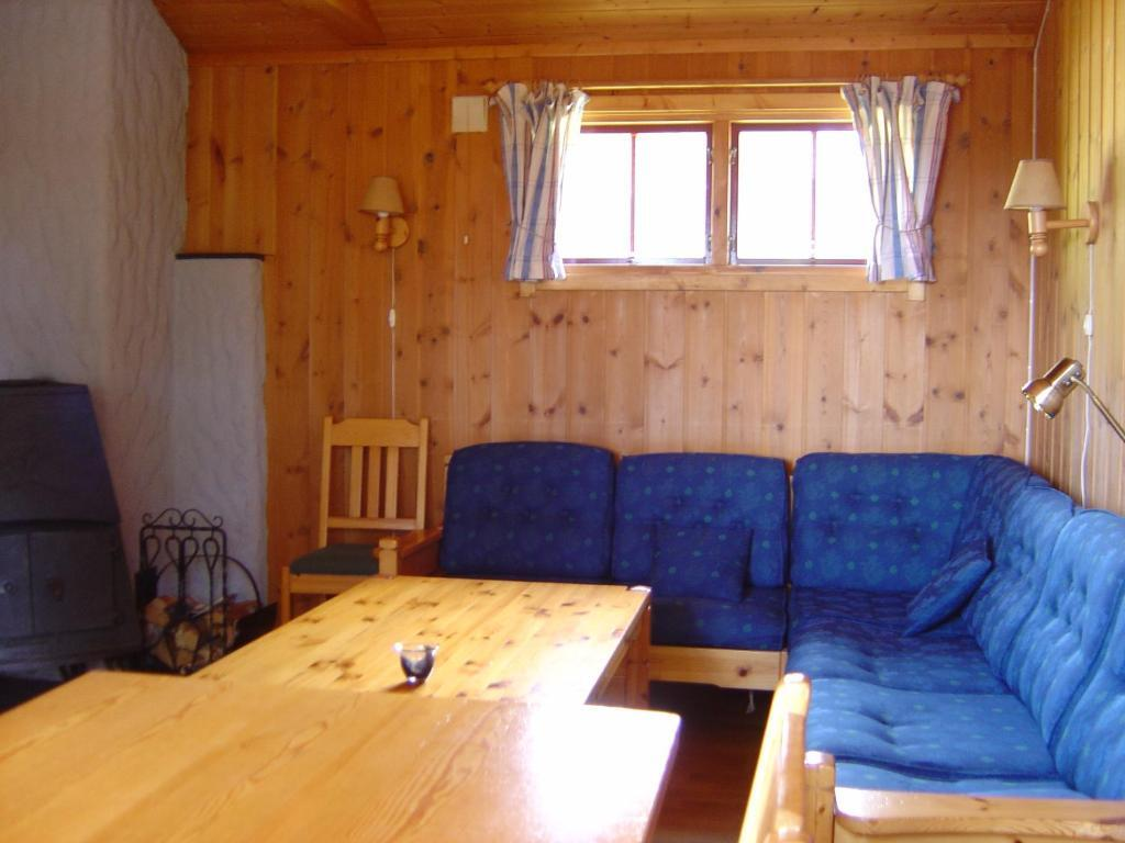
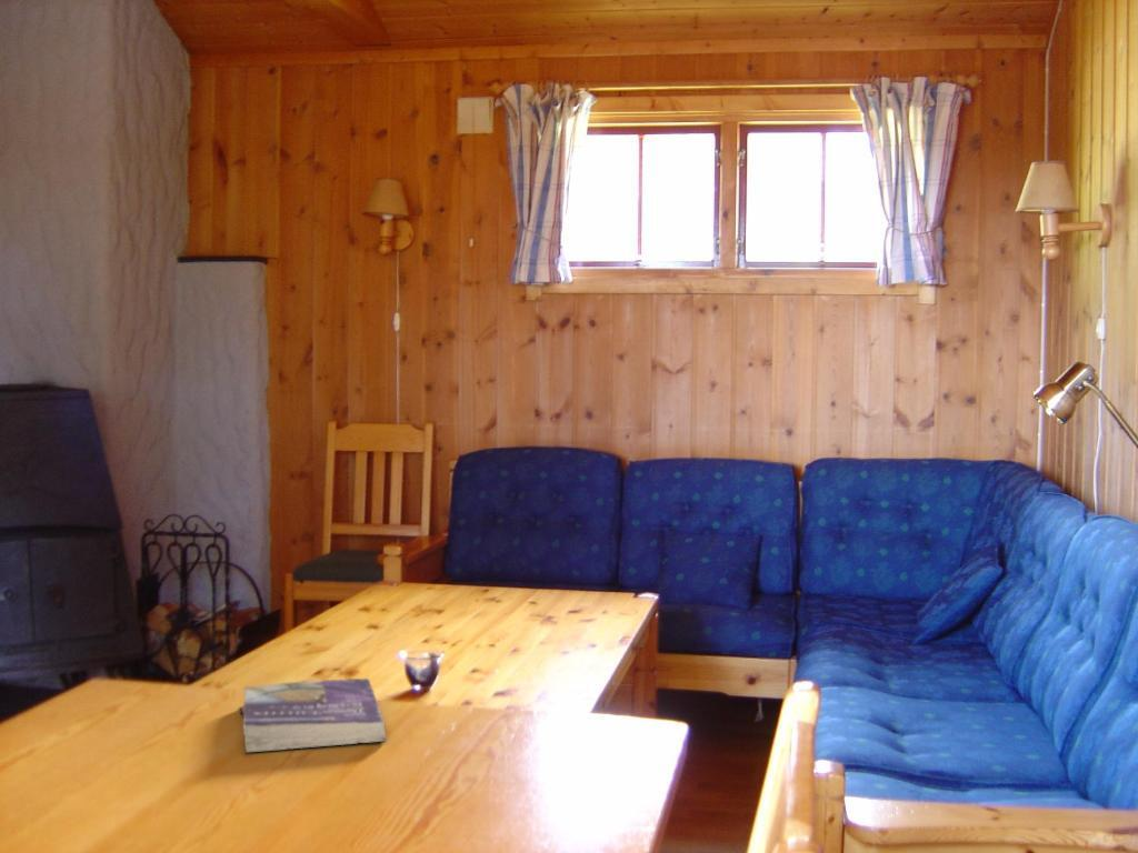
+ book (311, 709)
